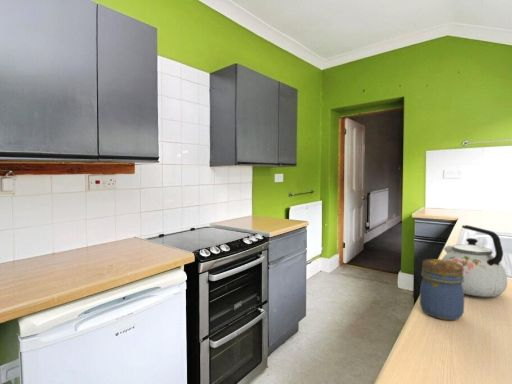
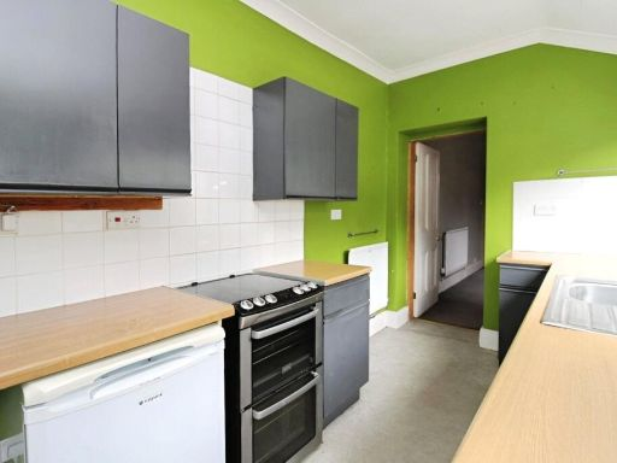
- jar (443, 287)
- kettle (470, 258)
